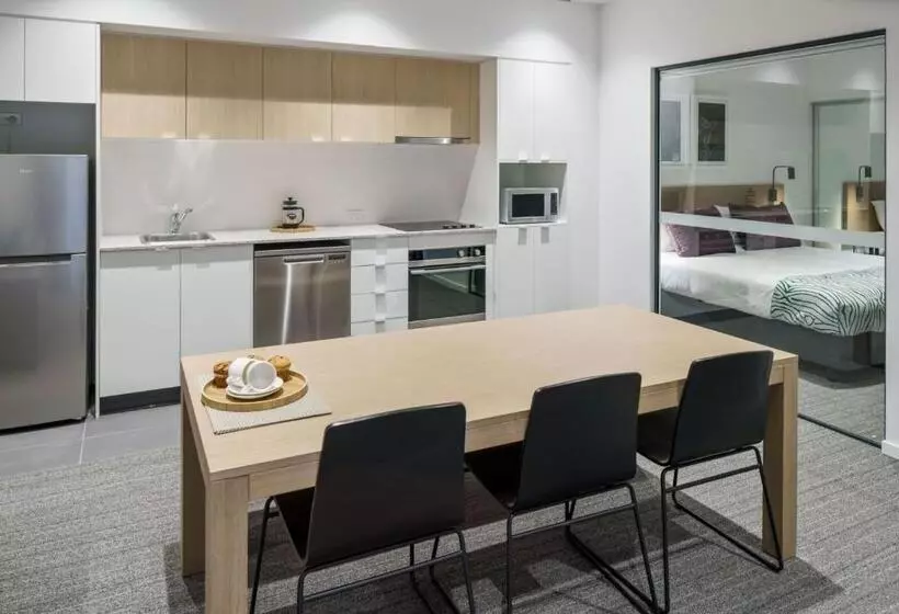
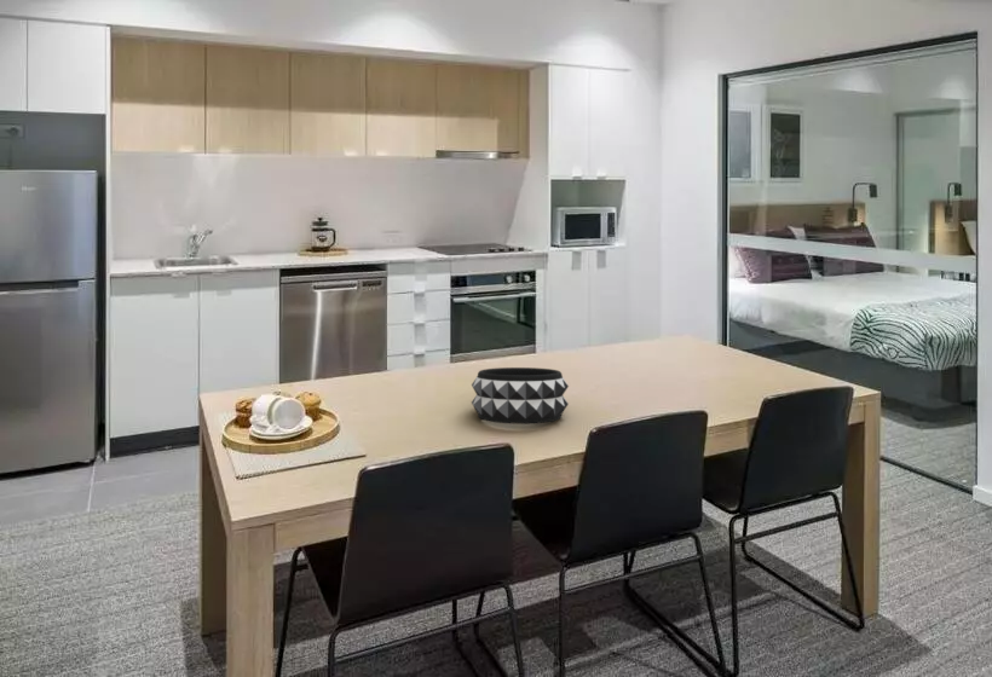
+ decorative bowl (519, 394)
